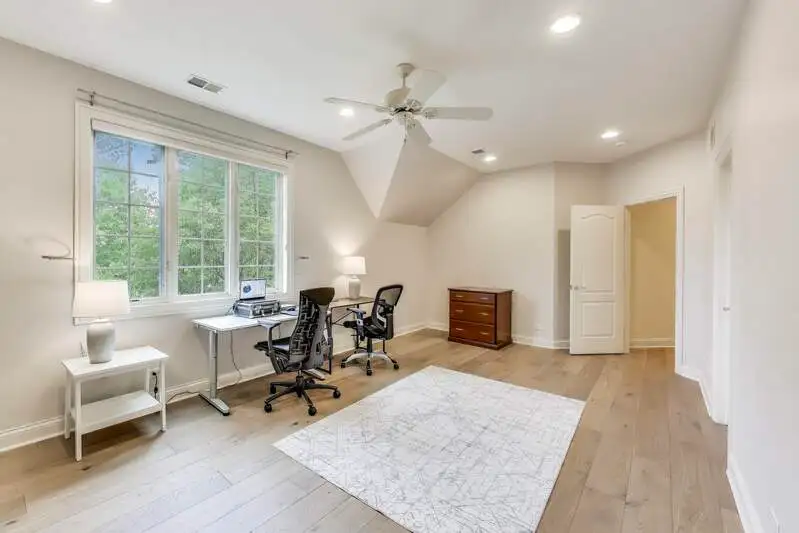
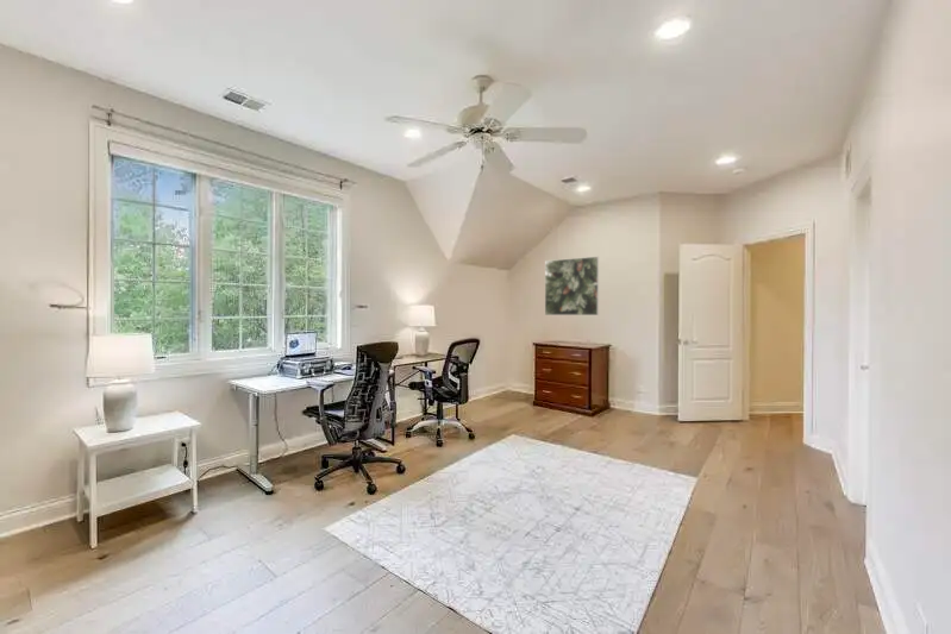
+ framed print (570, 287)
